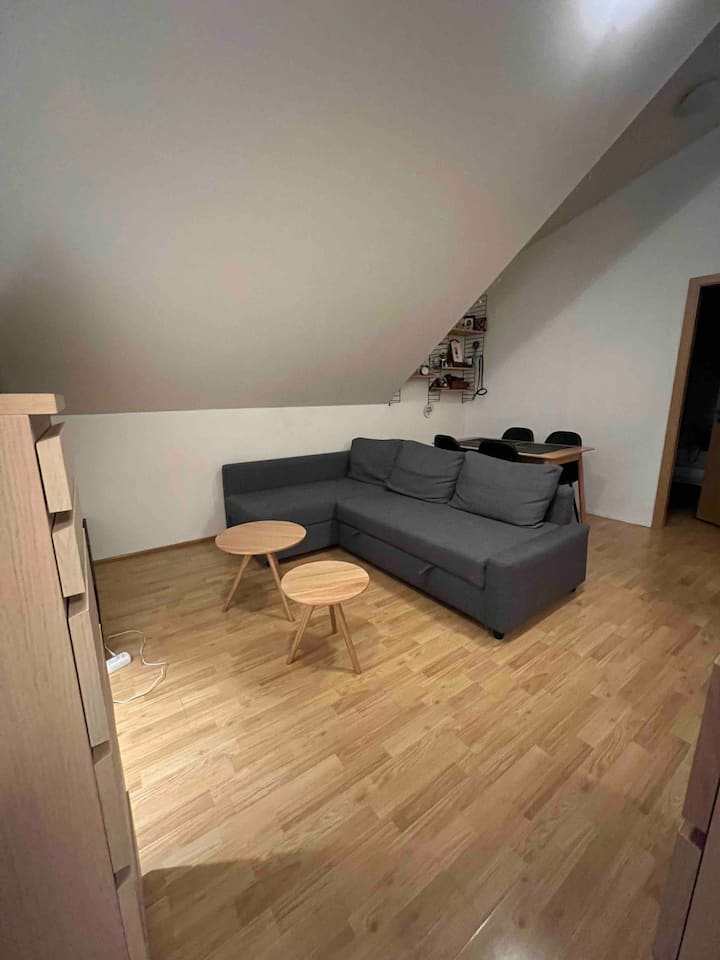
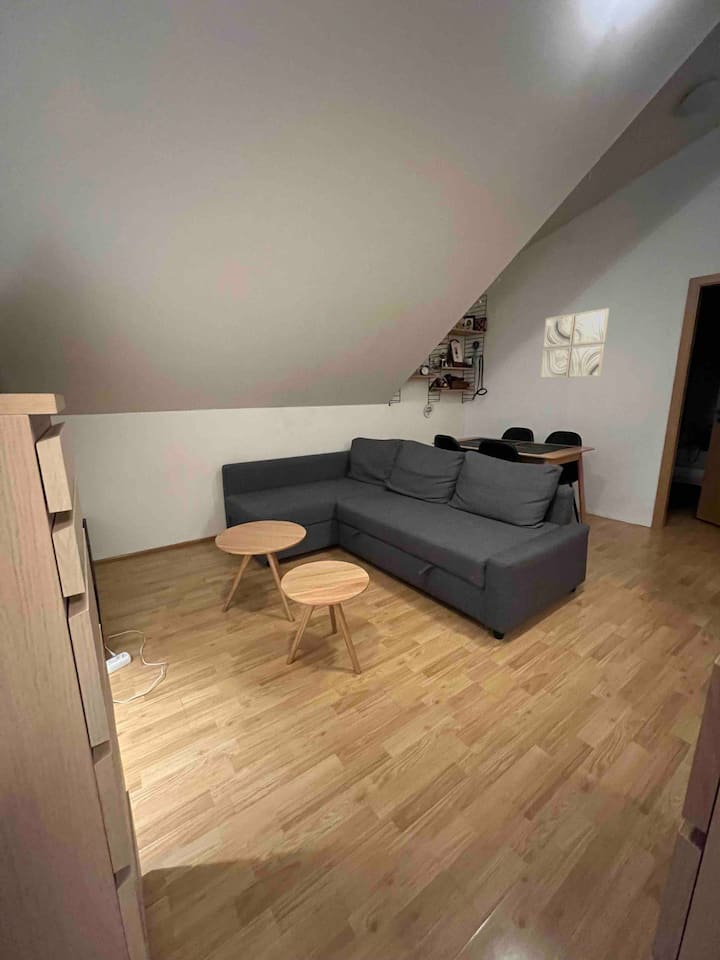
+ wall art (571, 345)
